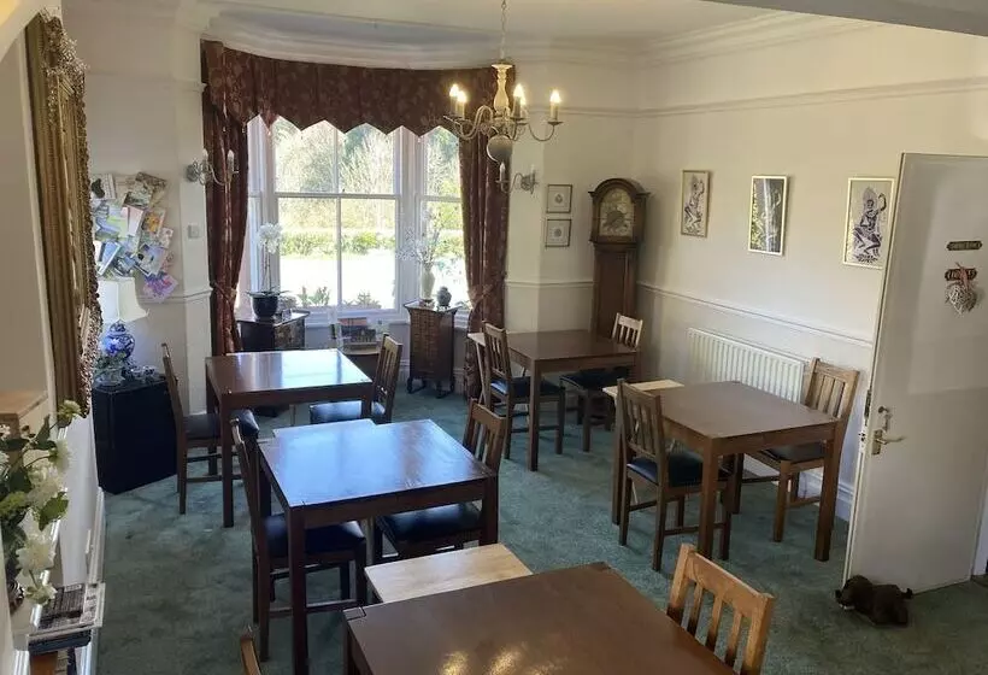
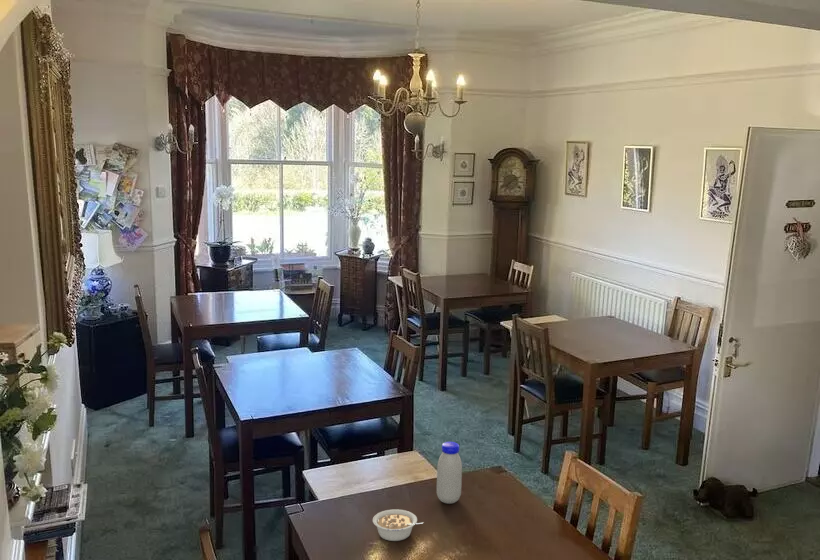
+ bottle (449, 472)
+ legume (396, 525)
